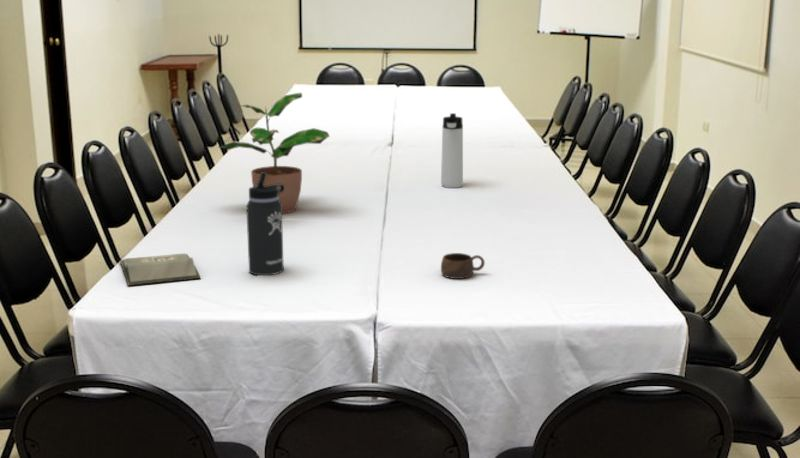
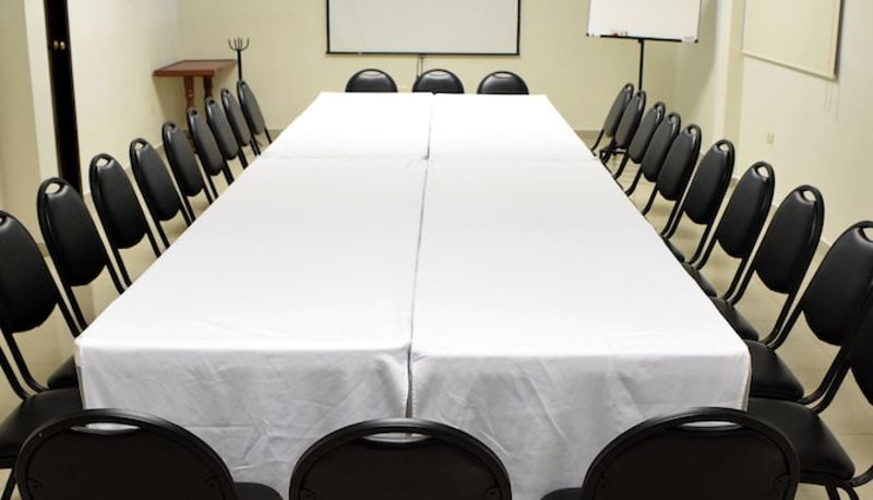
- thermos bottle (451, 151)
- hardback book (158, 263)
- potted plant (273, 154)
- thermos bottle (267, 221)
- cup (462, 265)
